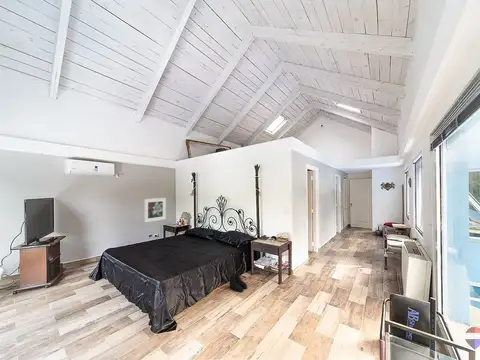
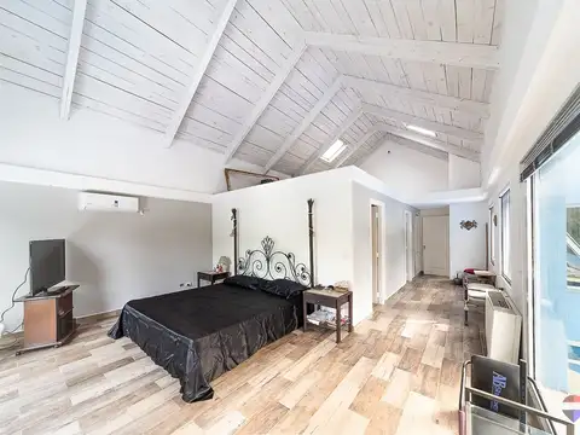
- boots (238, 281)
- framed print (155, 209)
